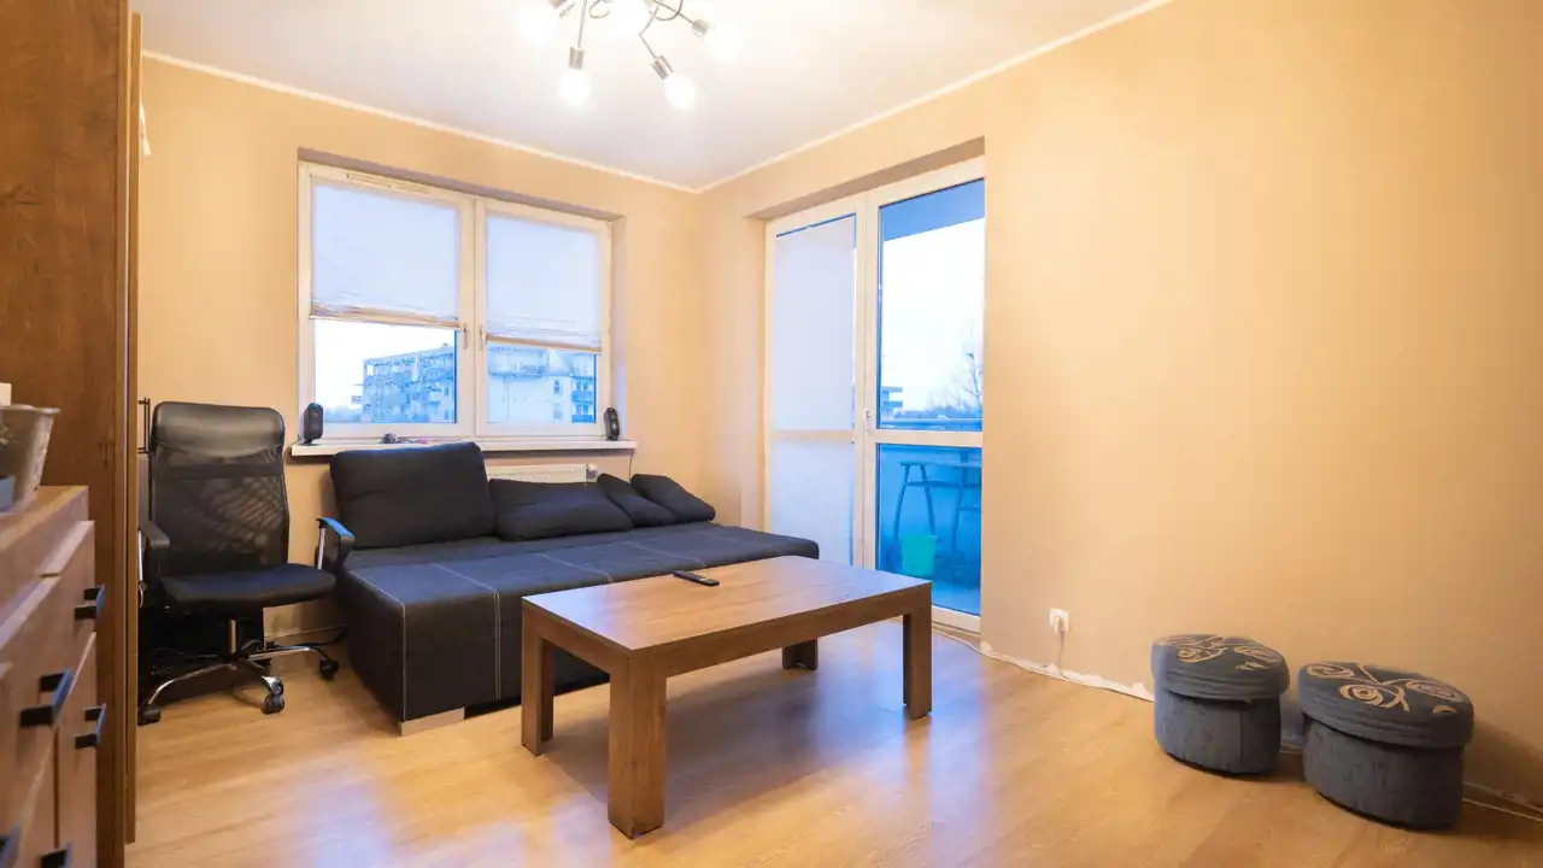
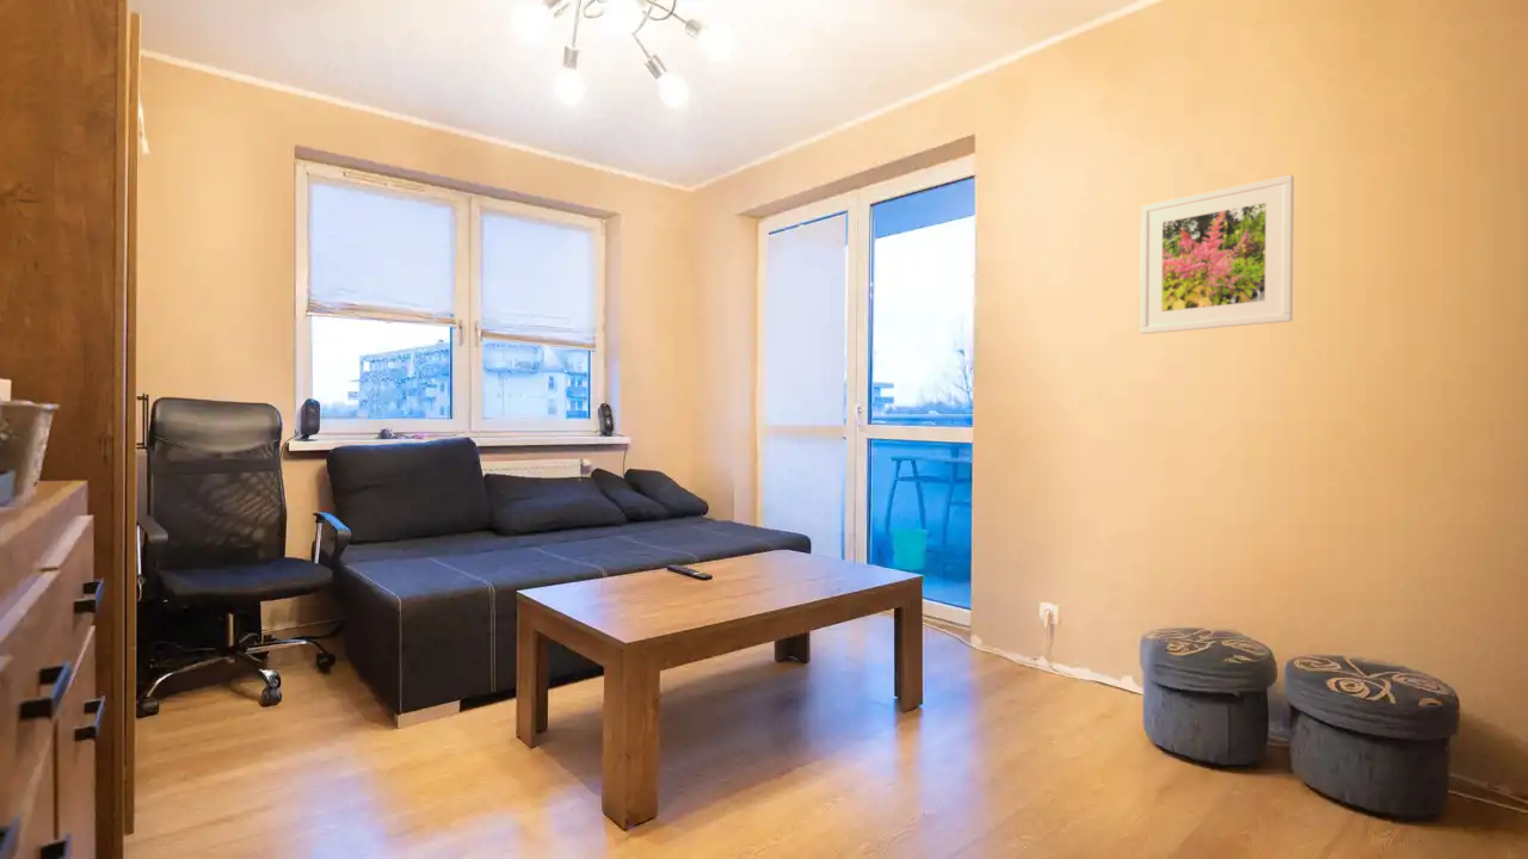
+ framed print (1212, 259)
